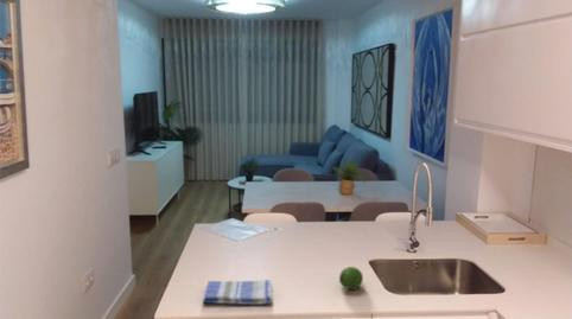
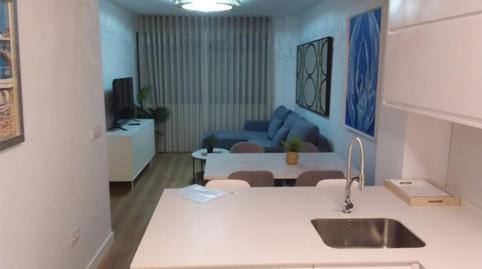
- dish towel (239, 291)
- fruit (350, 276)
